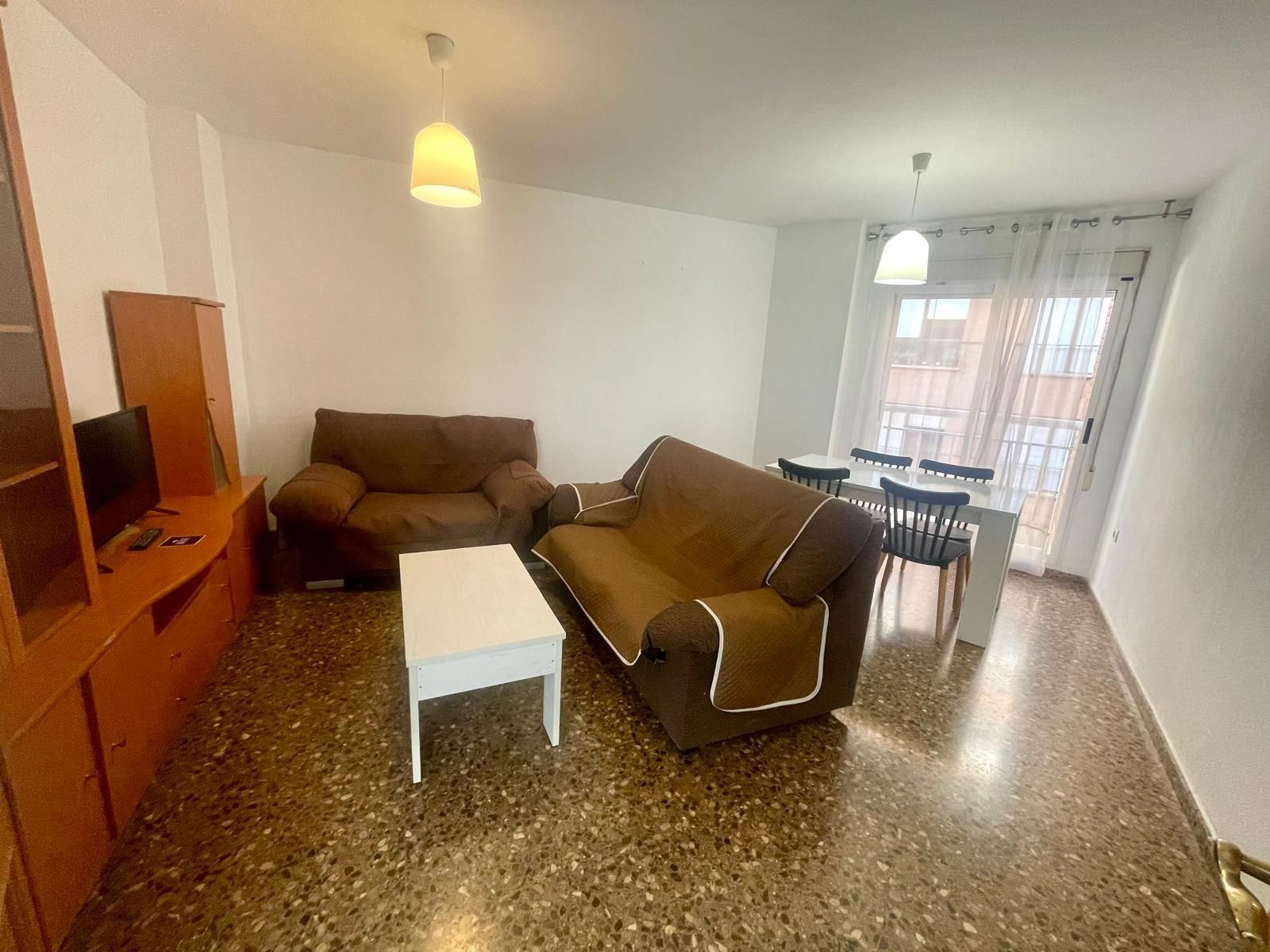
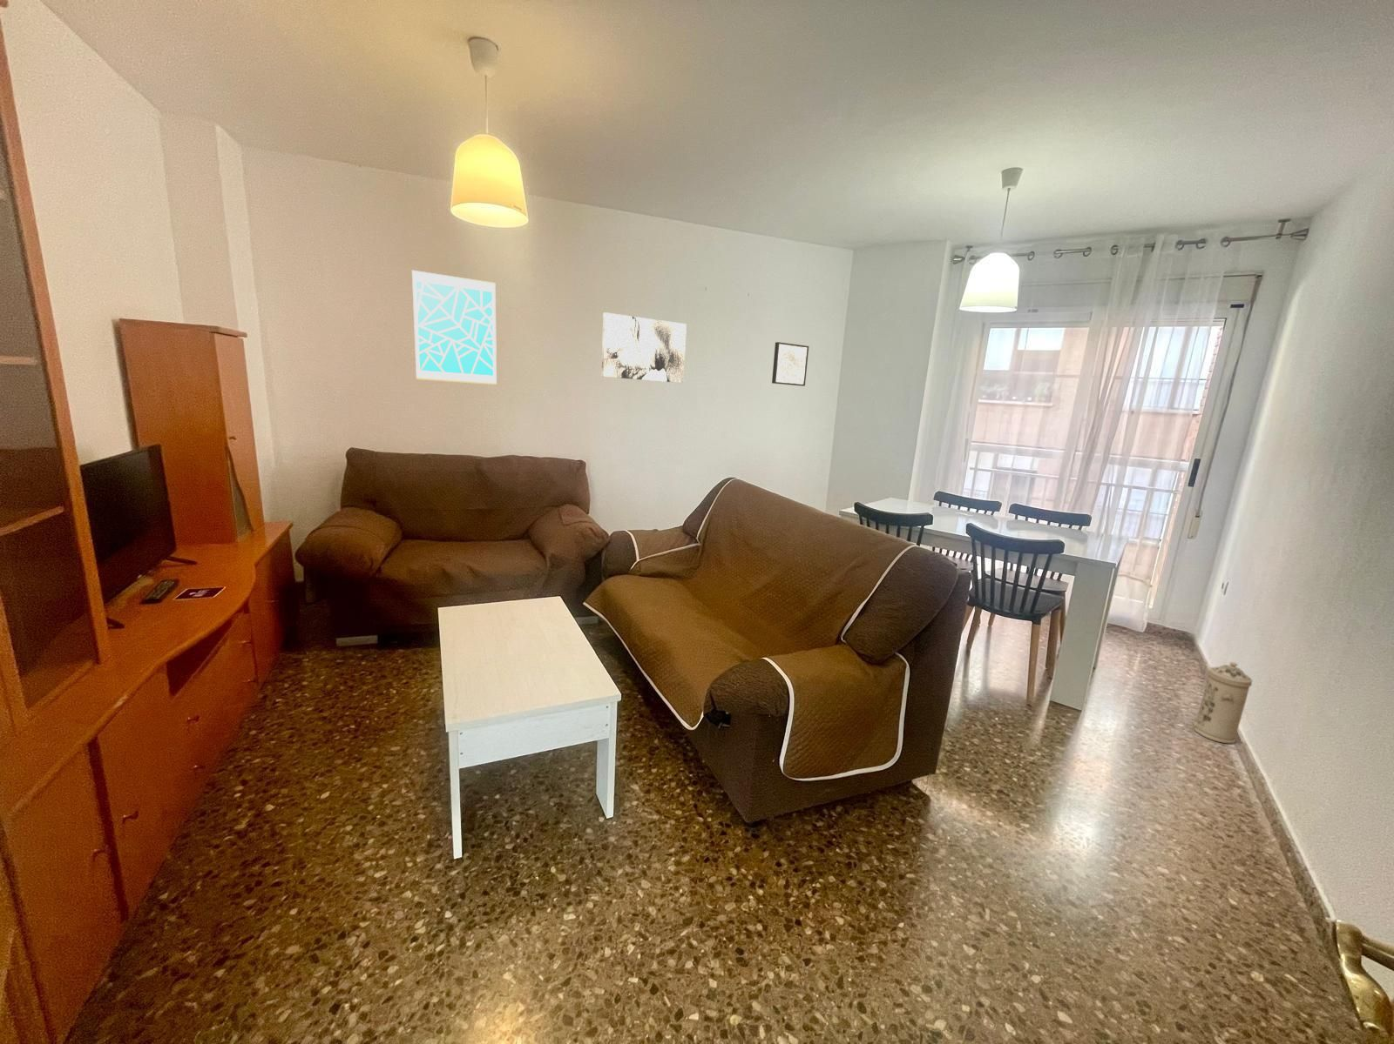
+ wall art (790, 364)
+ wall art (644, 349)
+ water filter (1223, 699)
+ wall art (456, 330)
